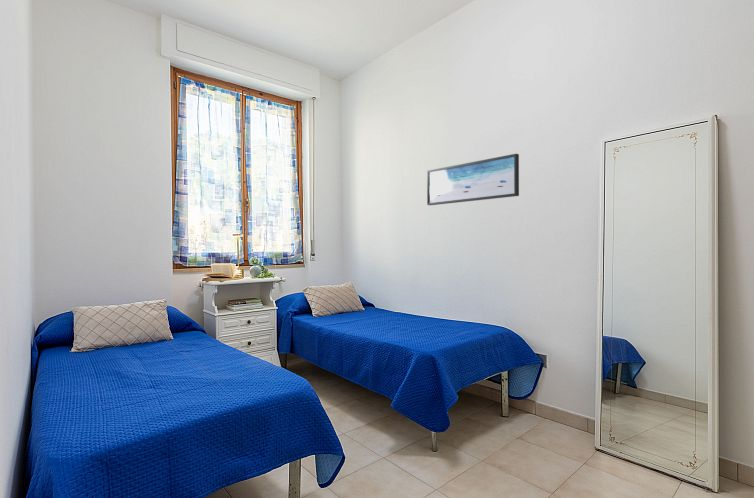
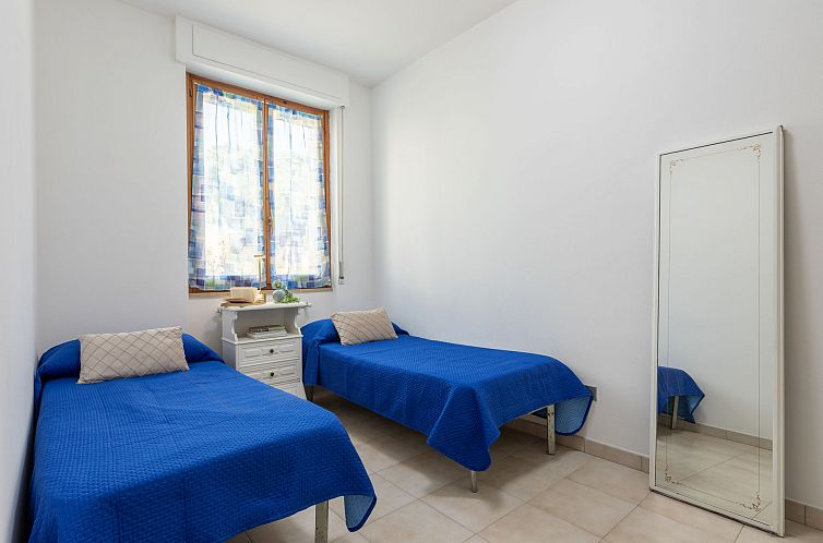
- wall art (468, 182)
